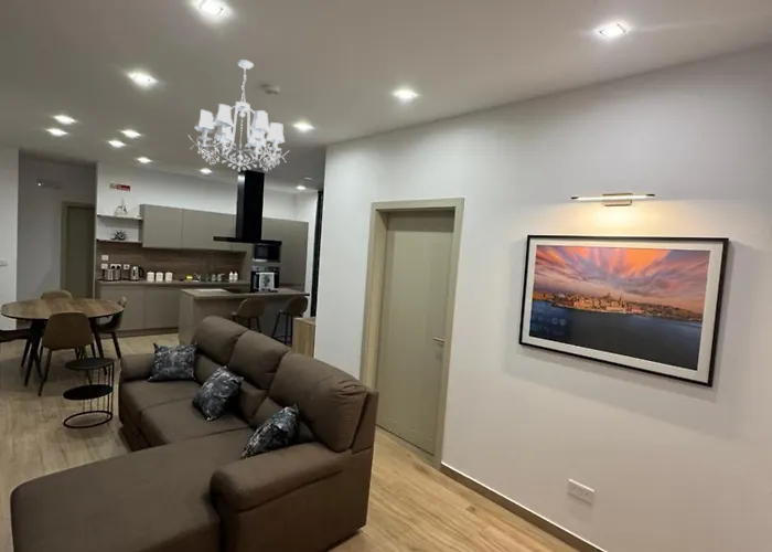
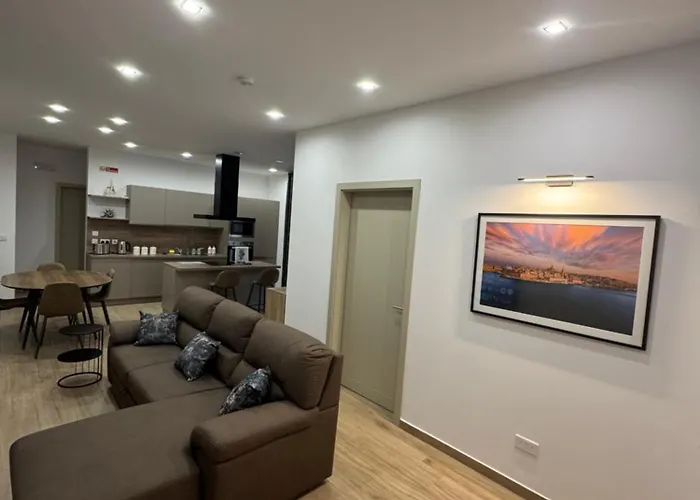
- chandelier (242, 115)
